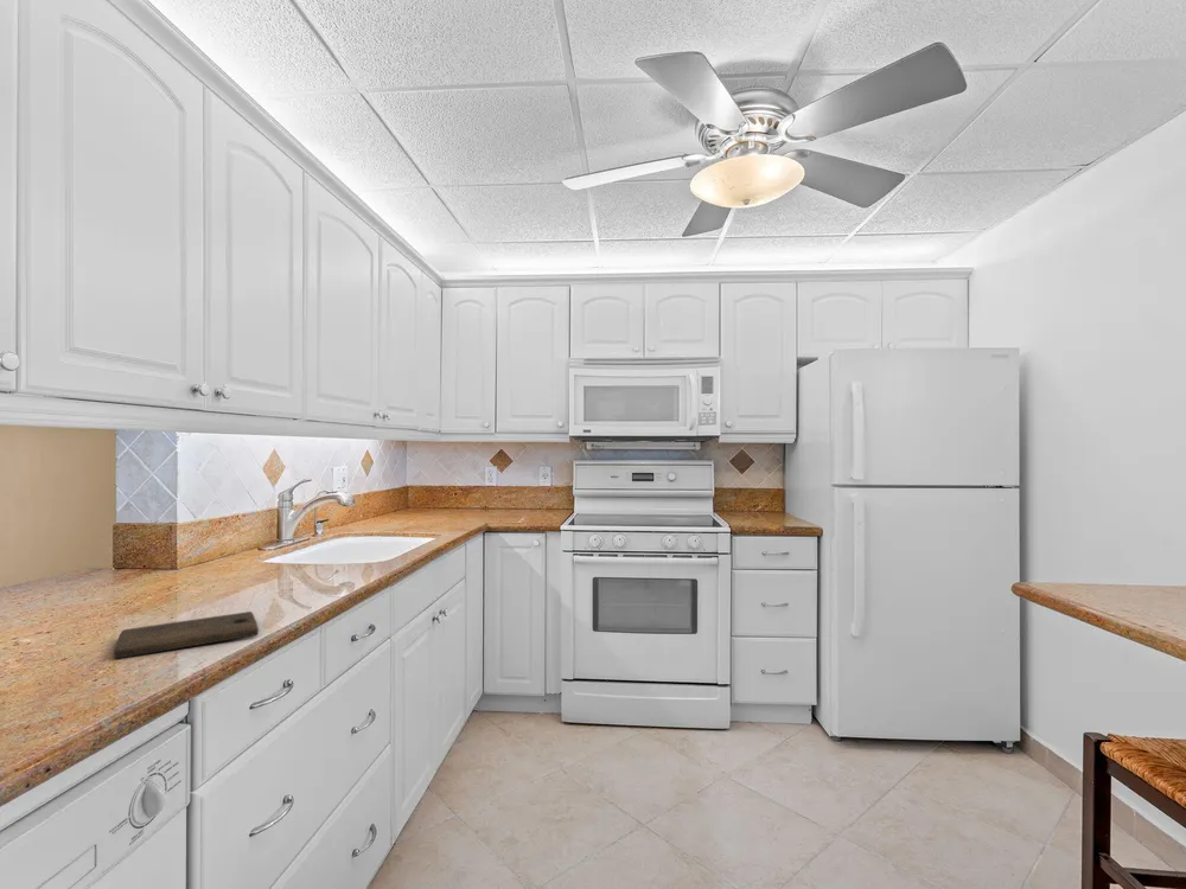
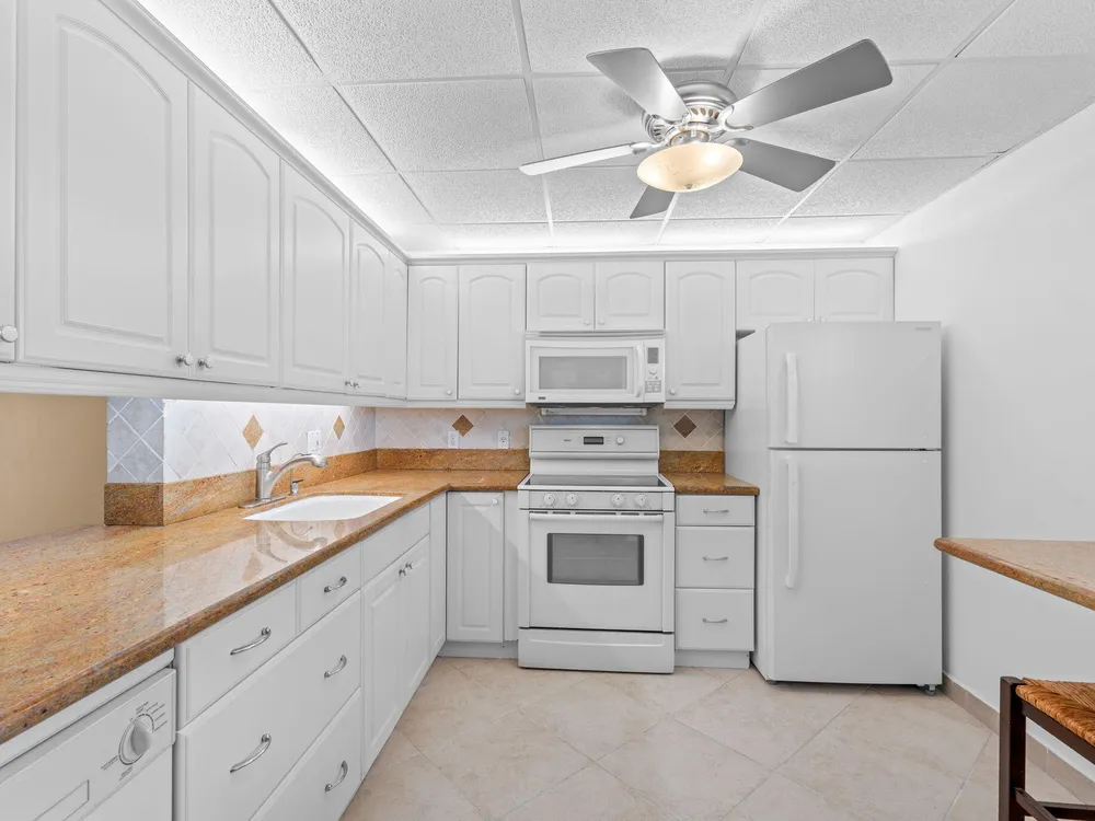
- cutting board (190, 632)
